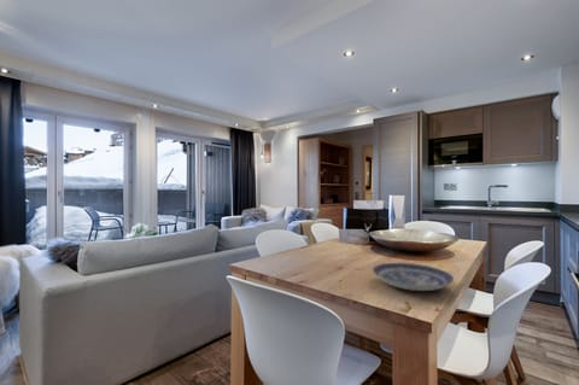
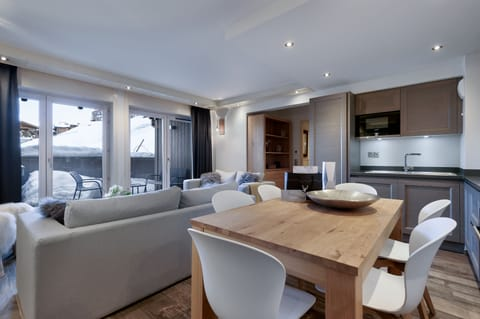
- plate (410, 278)
